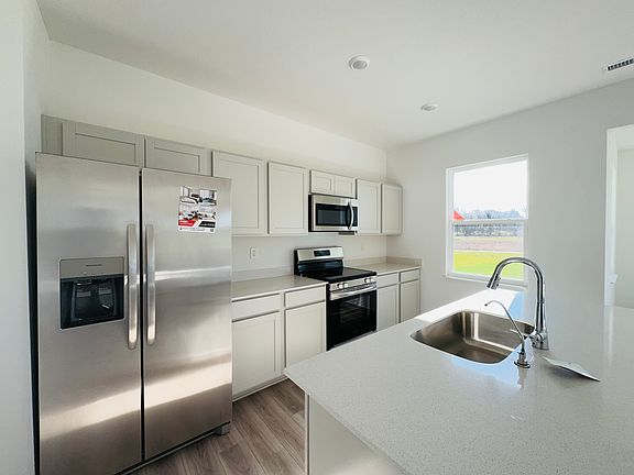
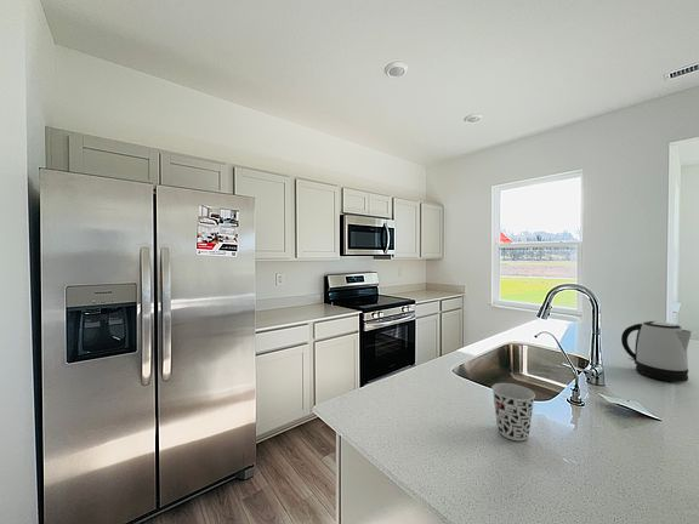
+ kettle (653, 347)
+ cup (512, 411)
